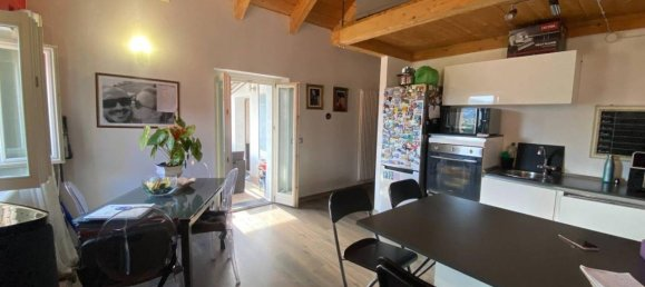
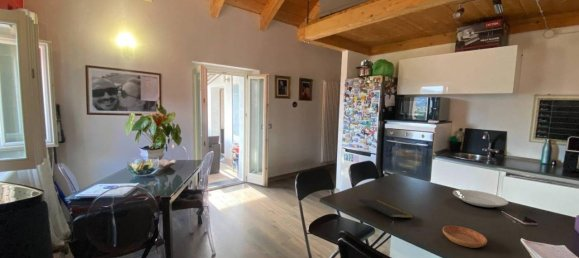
+ plate (478, 200)
+ saucer (463, 236)
+ notepad (384, 208)
